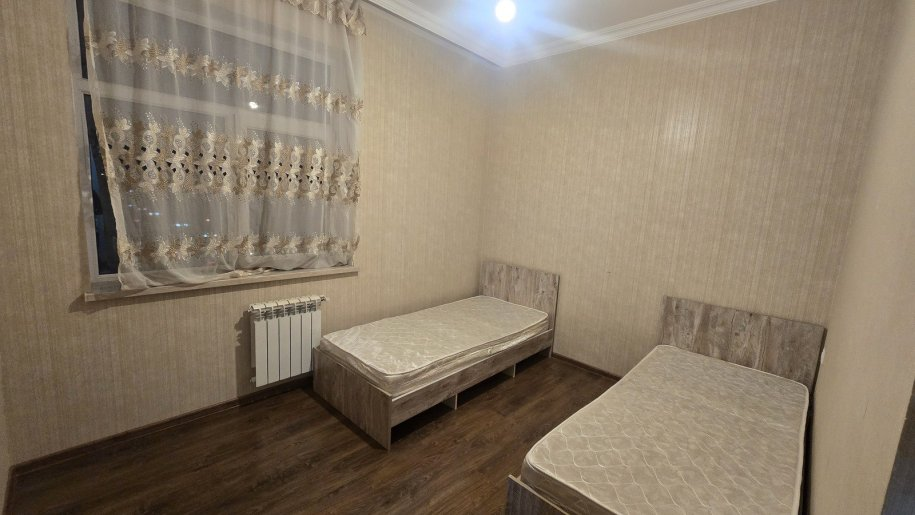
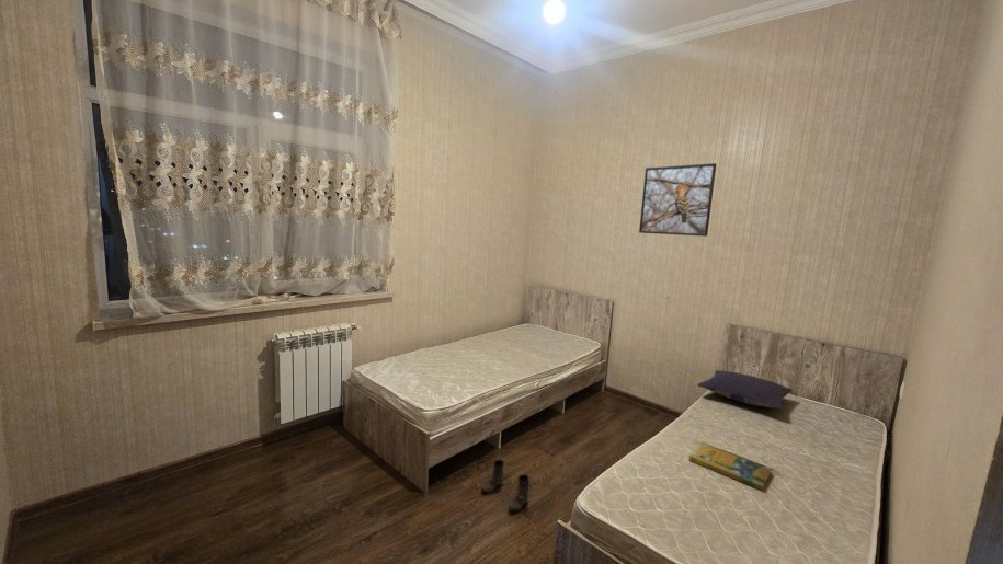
+ pillow (744, 388)
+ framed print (674, 200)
+ boots (502, 482)
+ booklet (729, 464)
